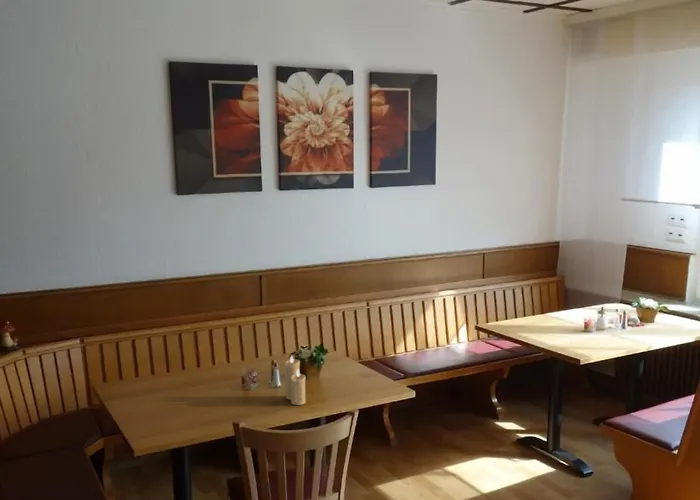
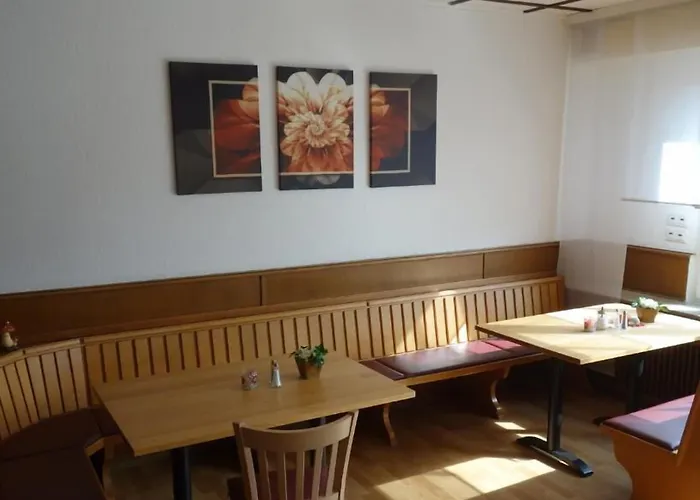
- candle (295, 379)
